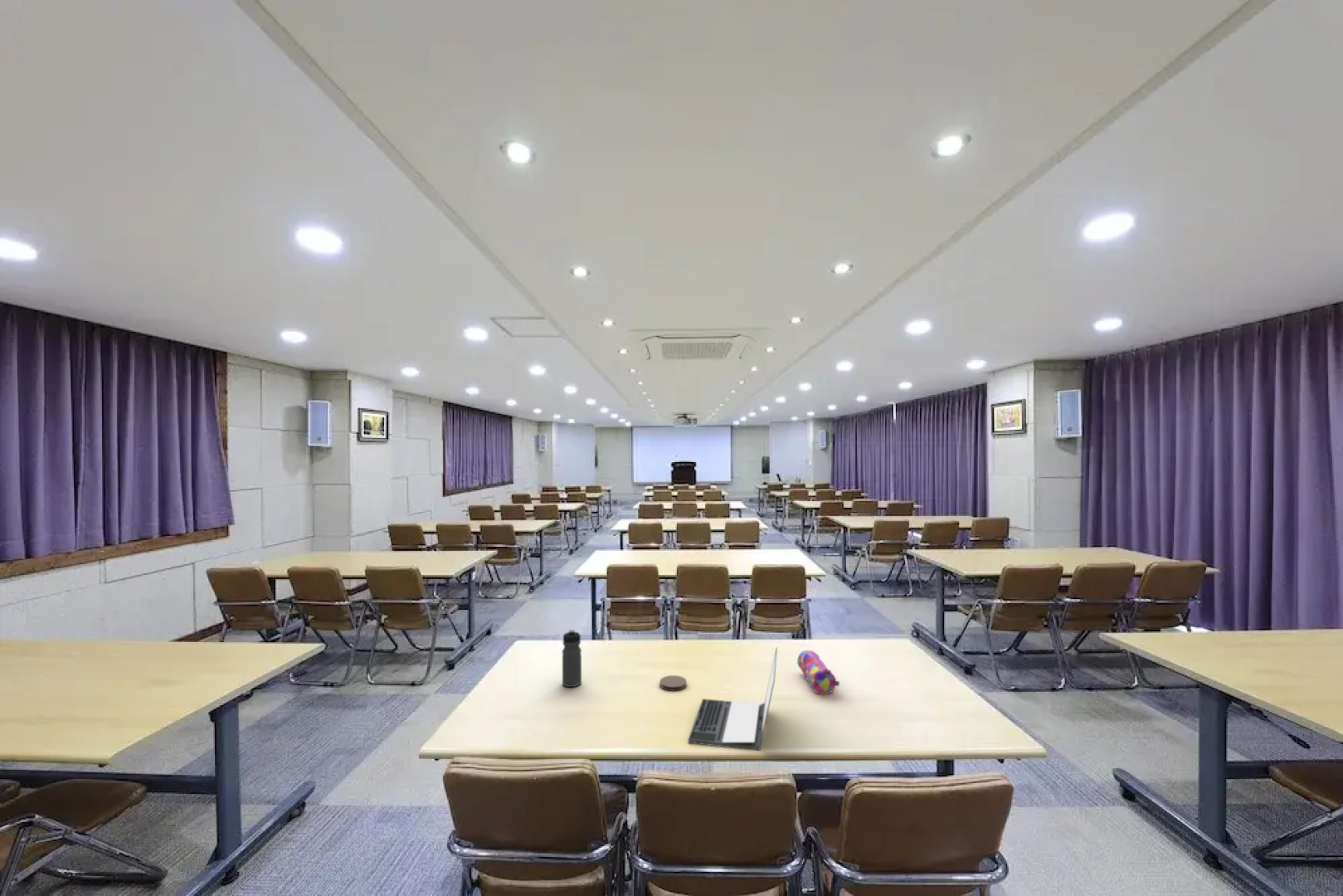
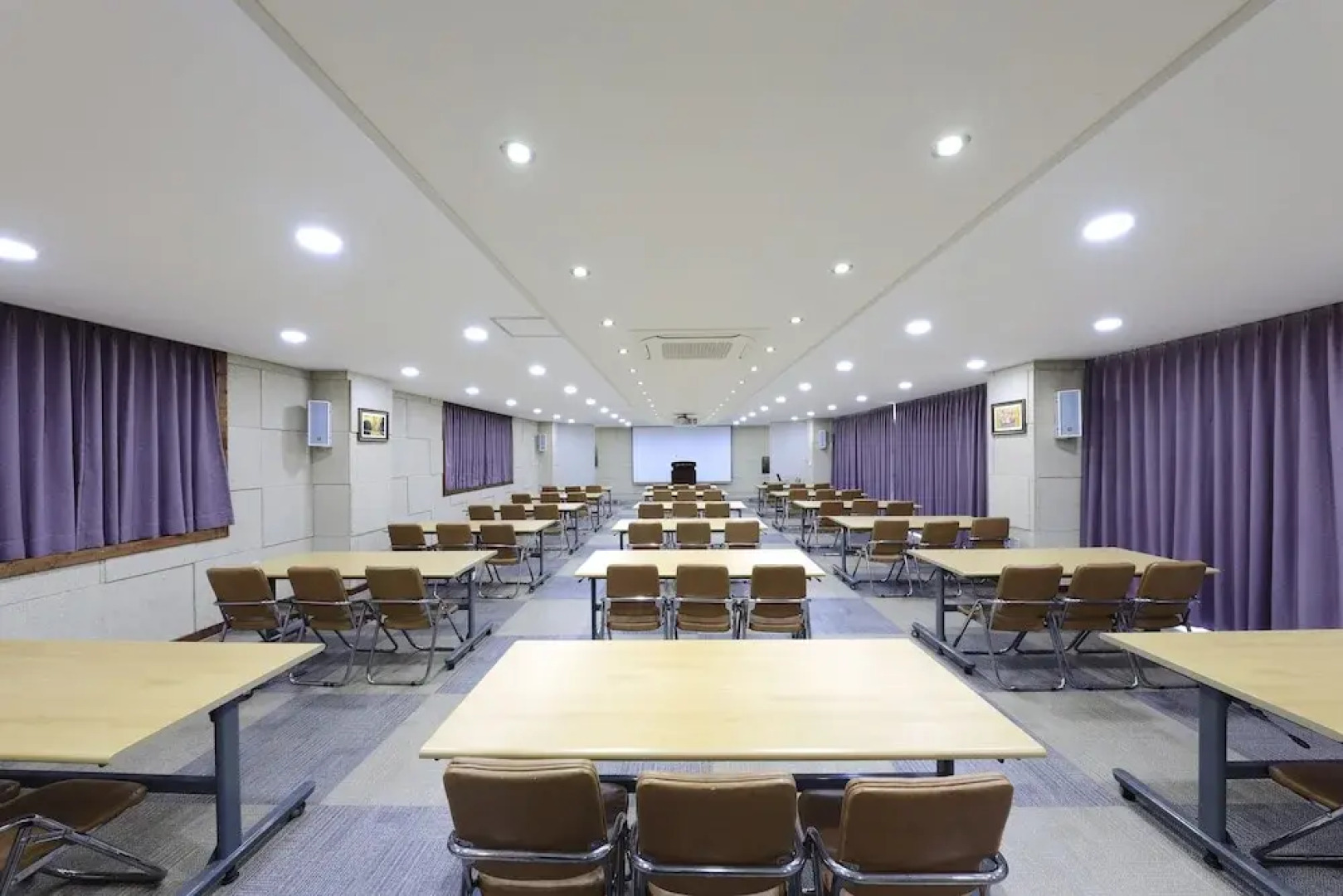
- coaster (673, 683)
- pencil case (816, 670)
- water bottle (572, 656)
- laptop (735, 701)
